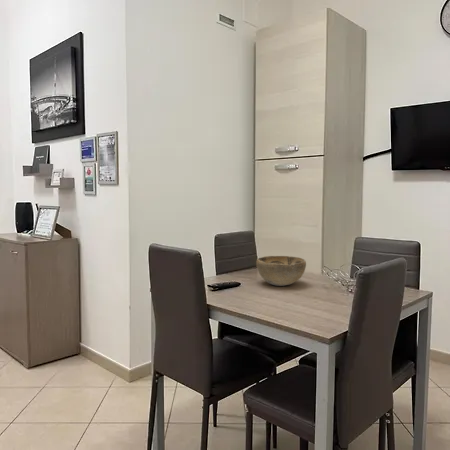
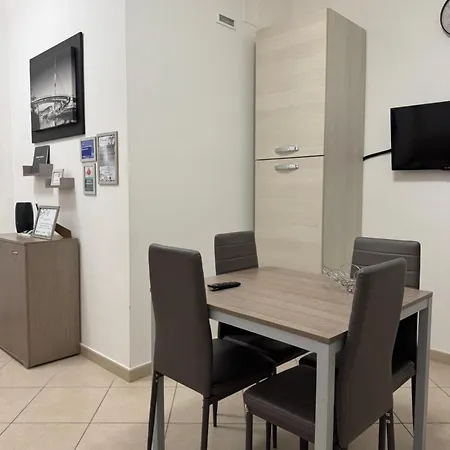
- decorative bowl (280, 271)
